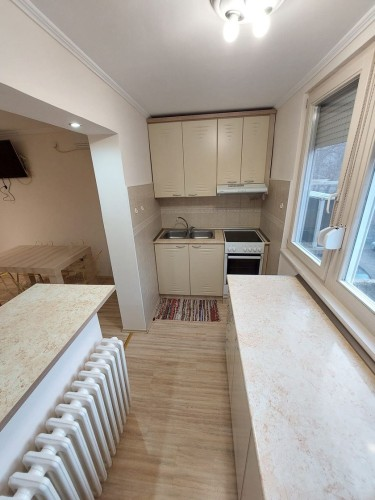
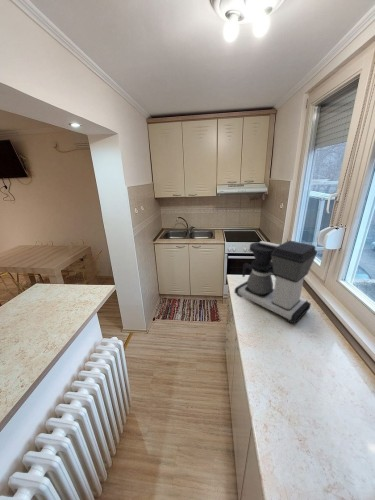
+ coffee maker (272, 273)
